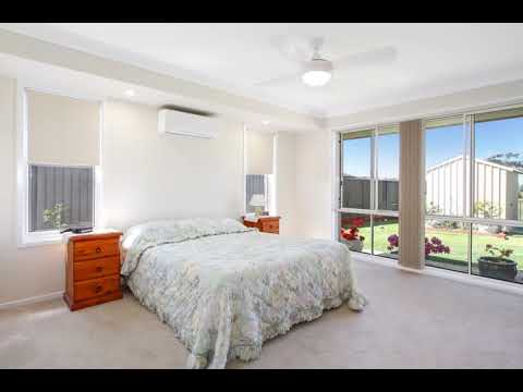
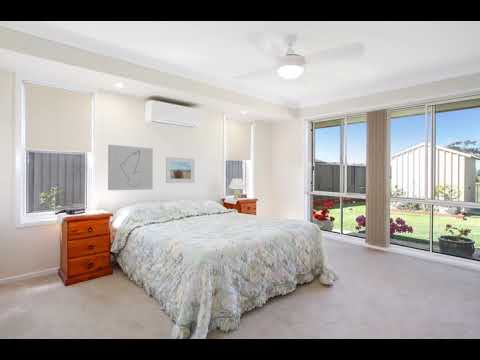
+ wall art (131, 168)
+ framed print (180, 170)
